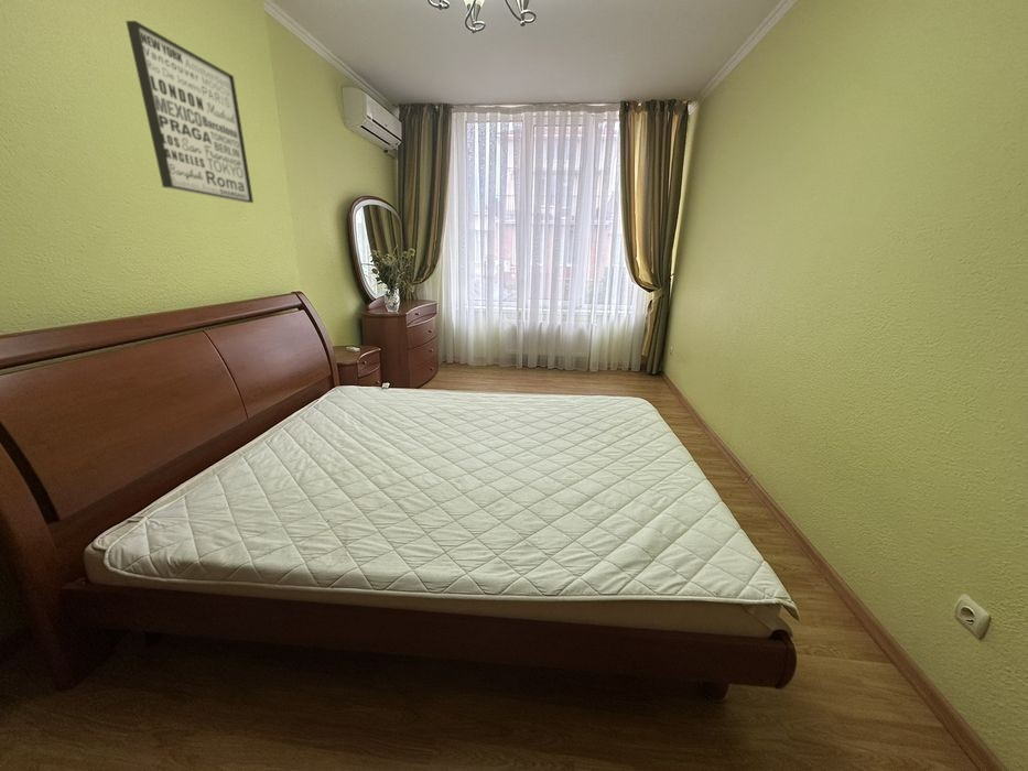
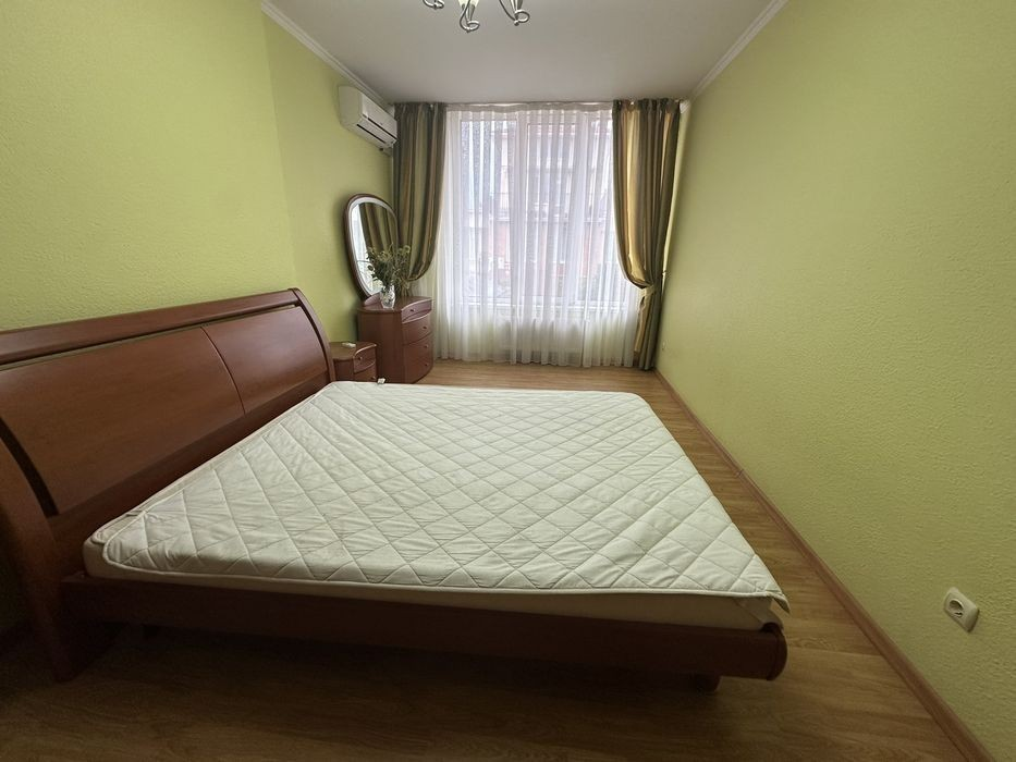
- wall art (201, 127)
